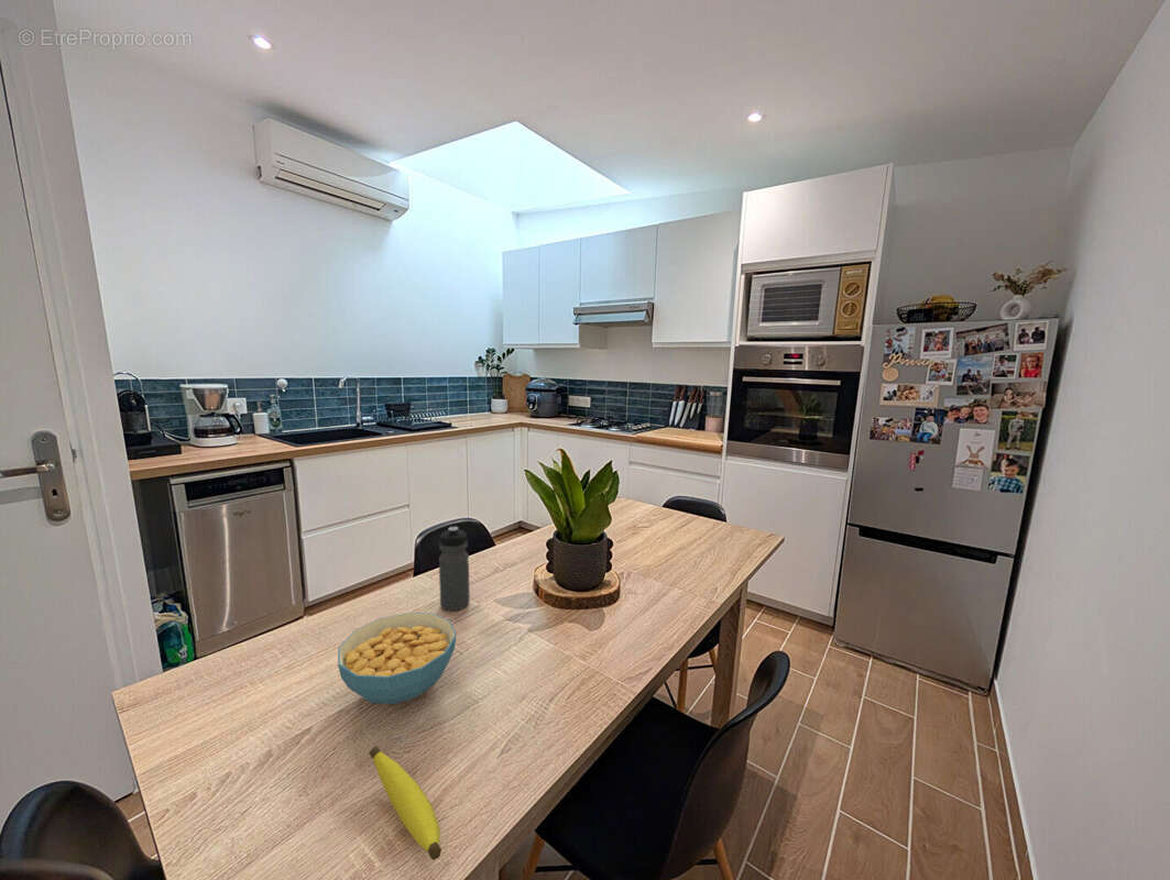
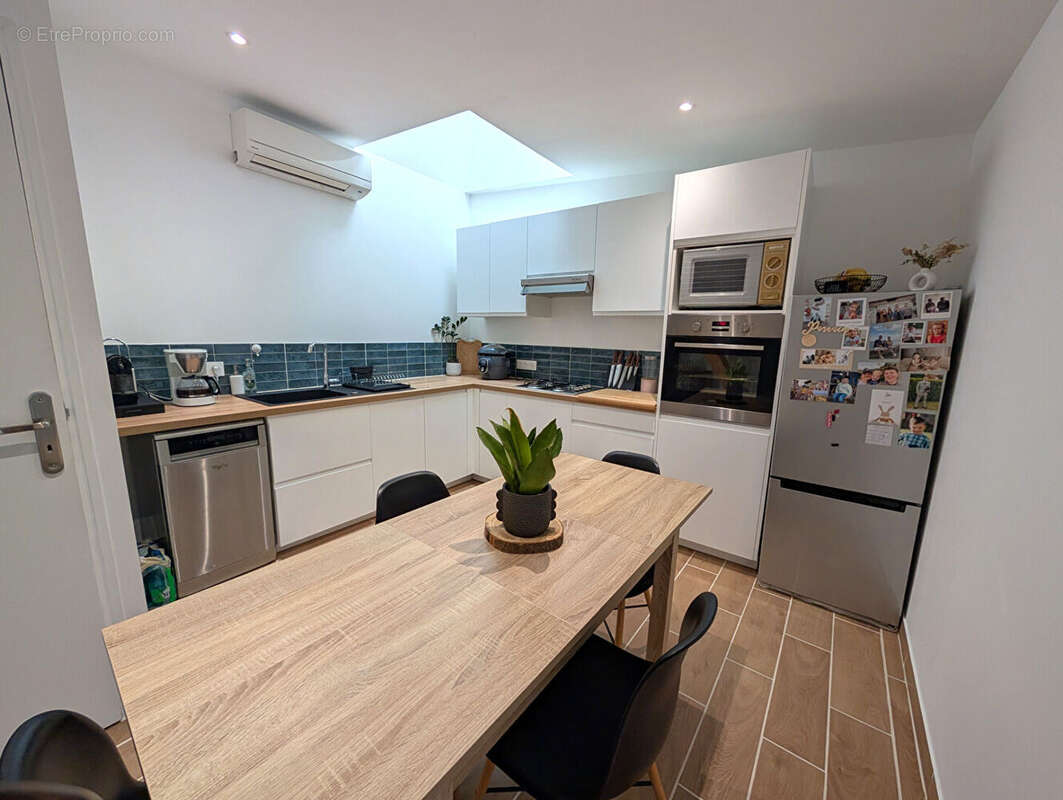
- cereal bowl (400, 666)
- banana (411, 799)
- water bottle (453, 565)
